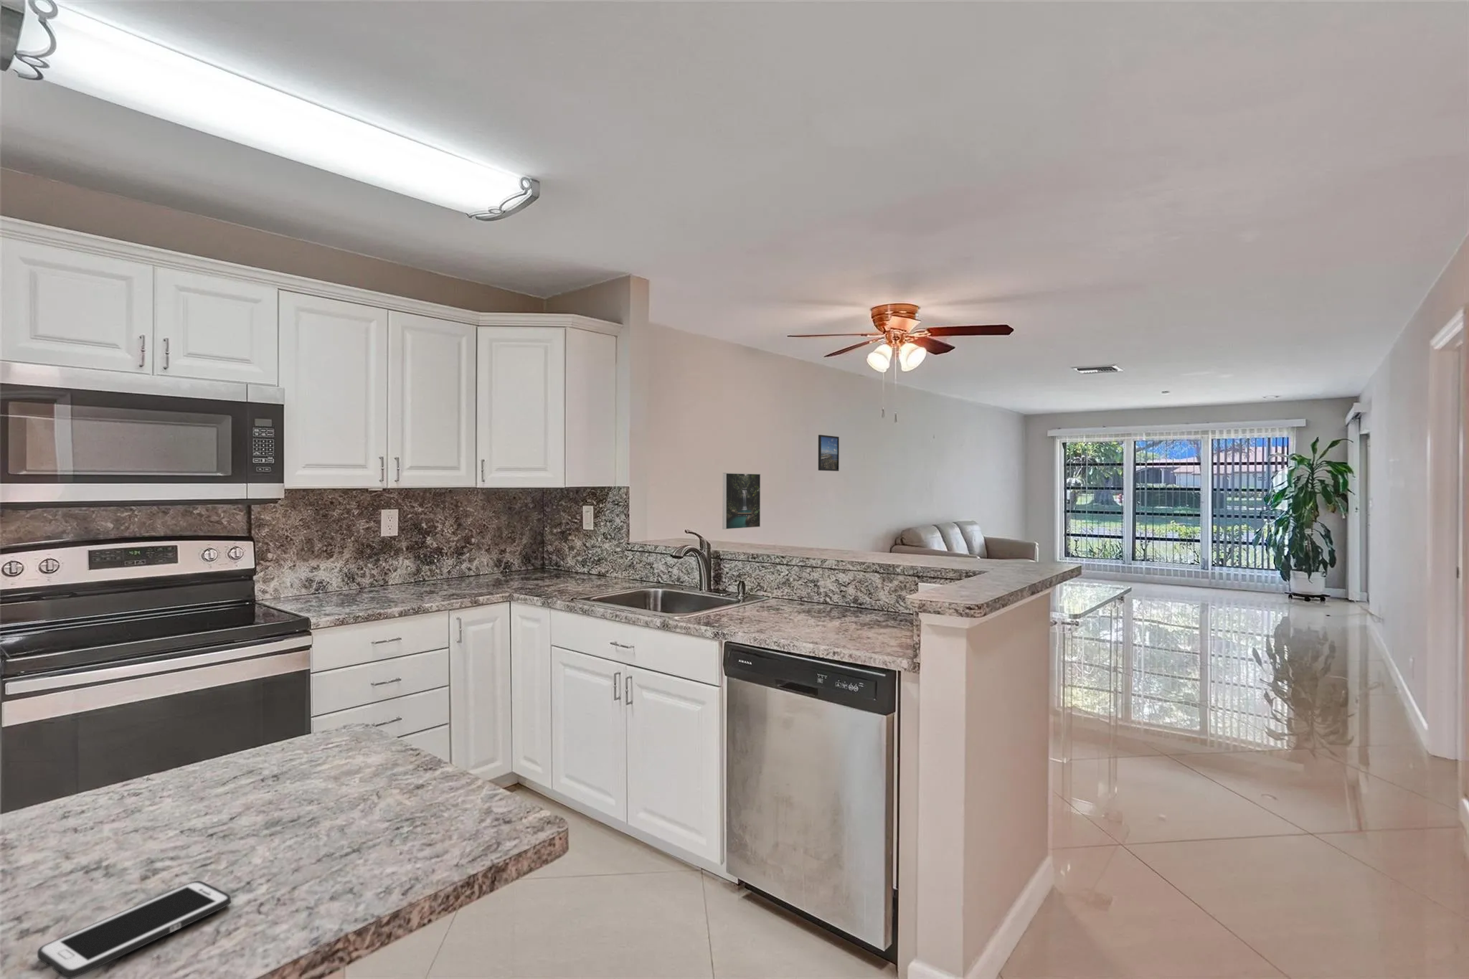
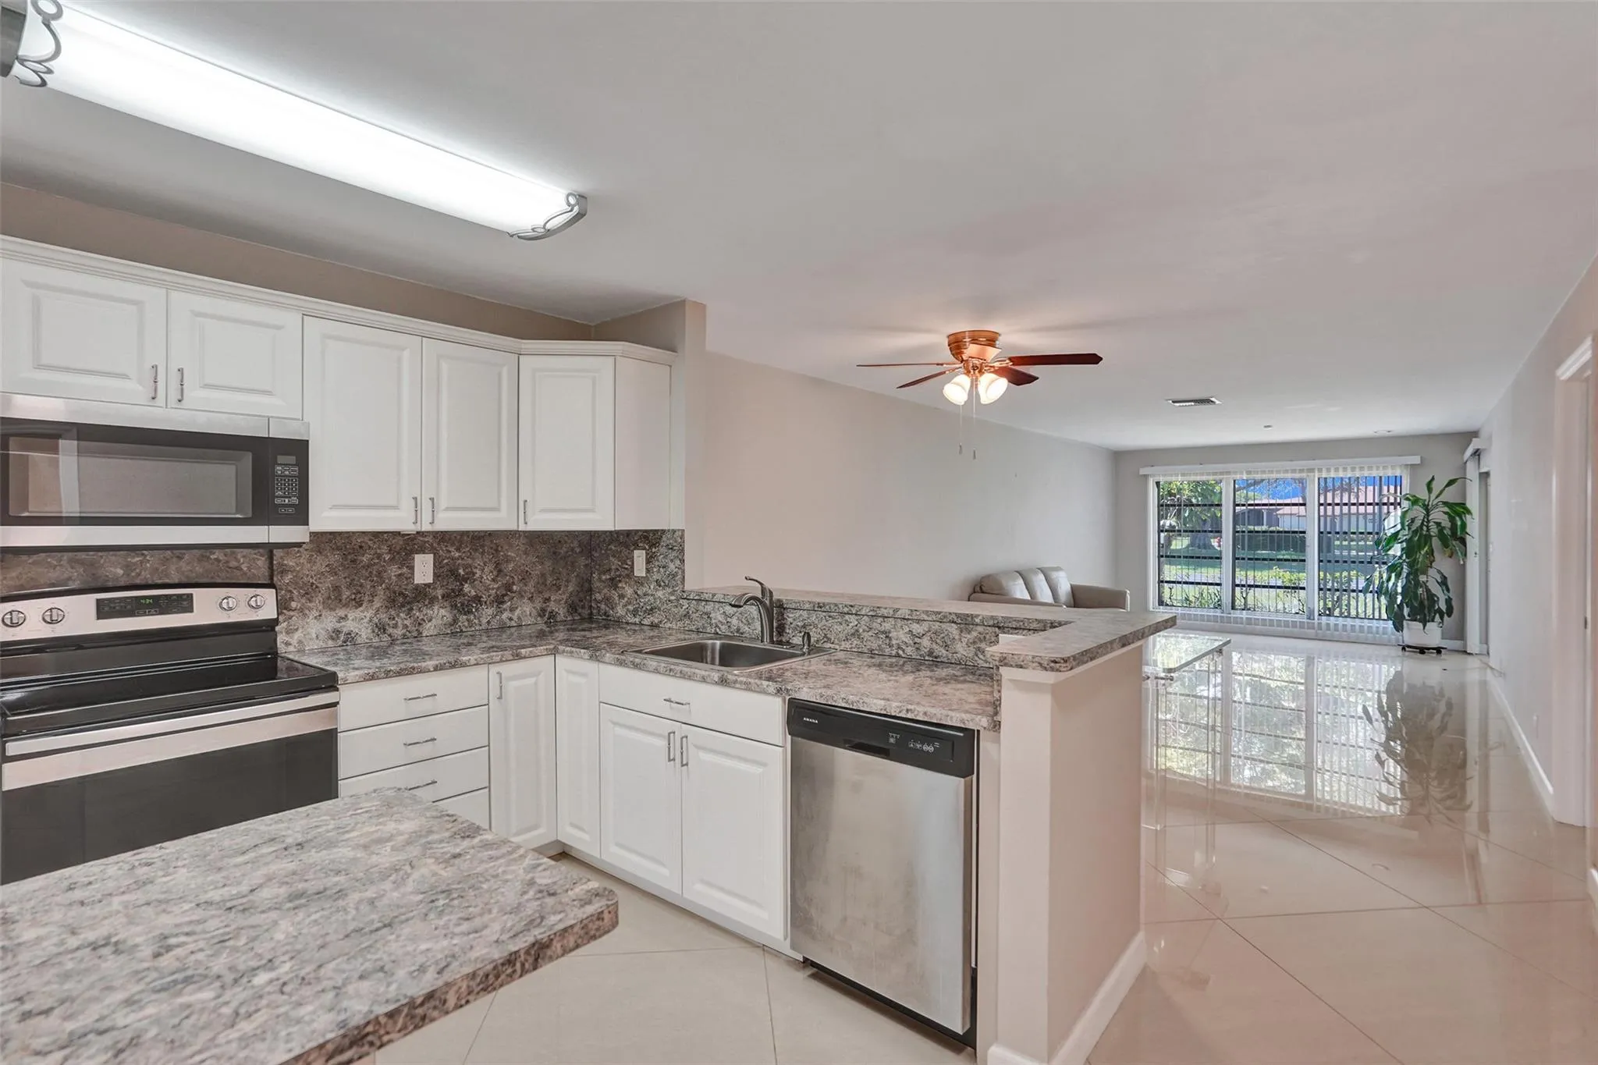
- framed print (742, 500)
- cell phone (140, 925)
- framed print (829, 453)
